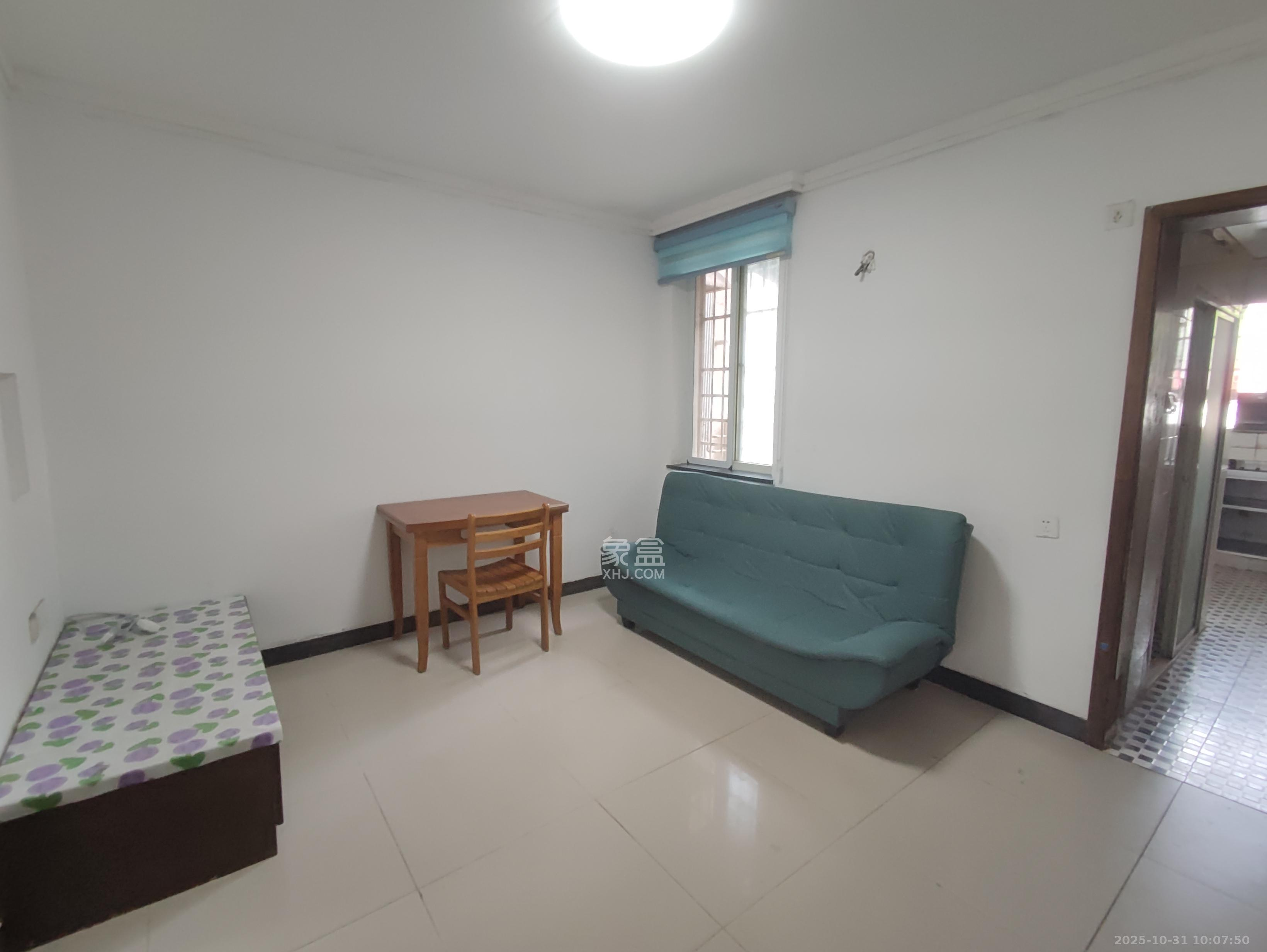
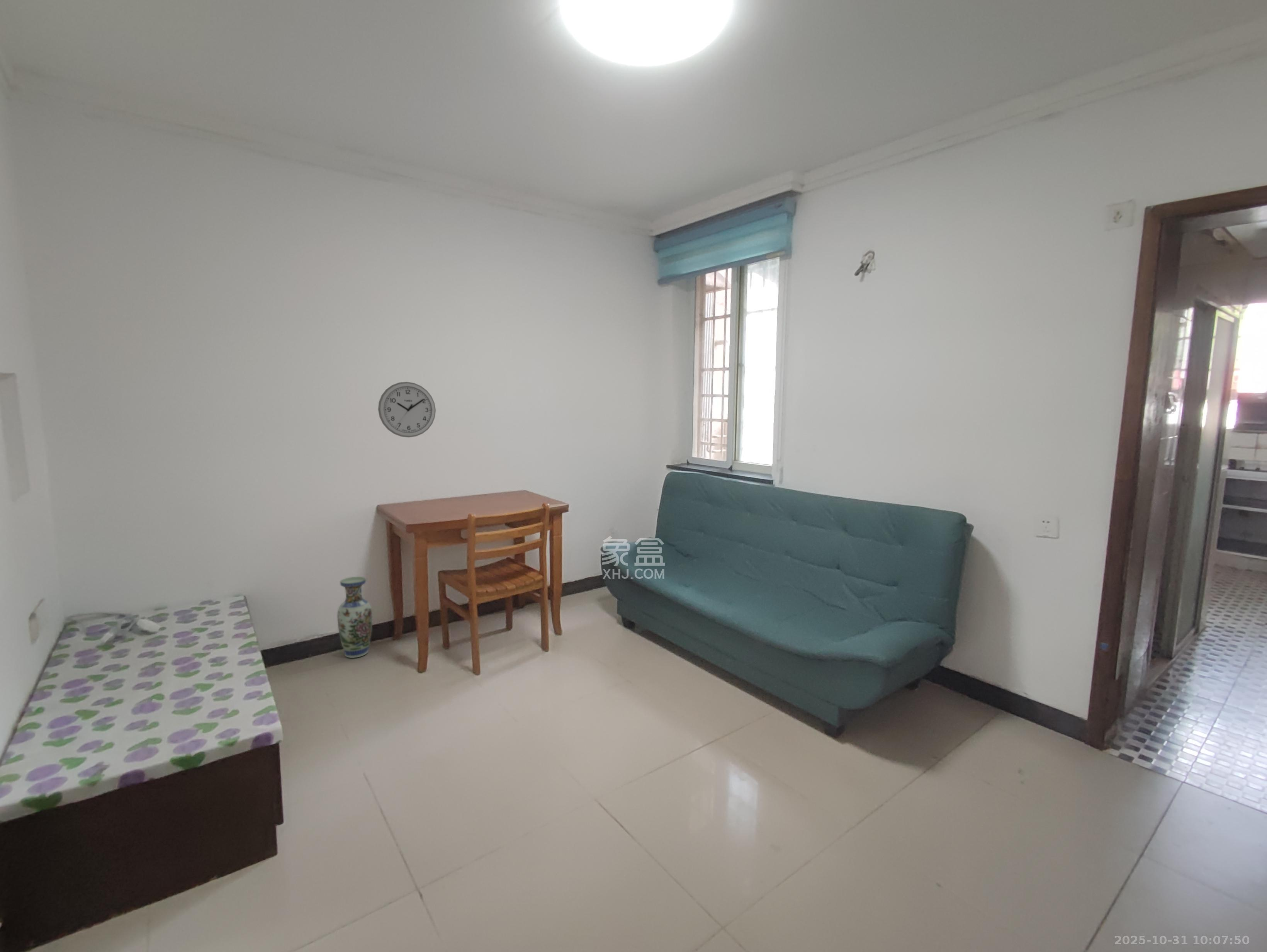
+ vase (355, 617)
+ wall clock (408, 410)
